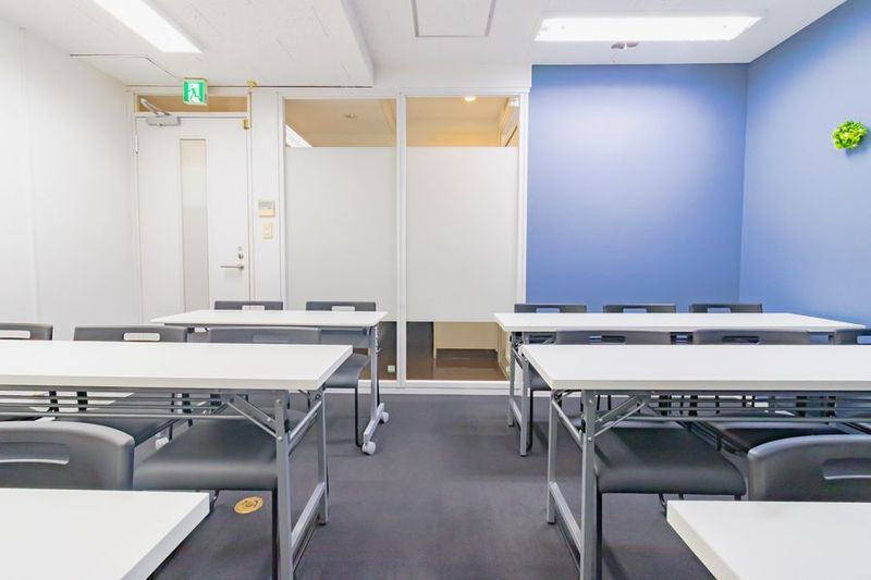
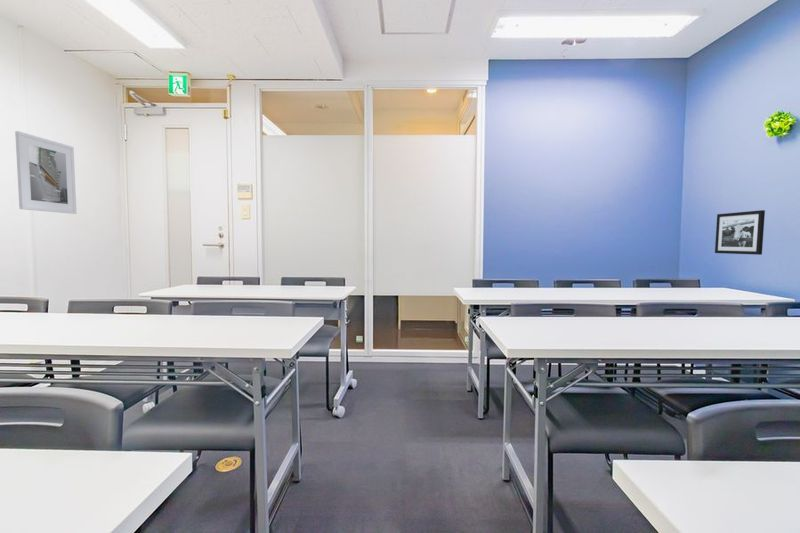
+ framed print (48, 175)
+ picture frame (738, 233)
